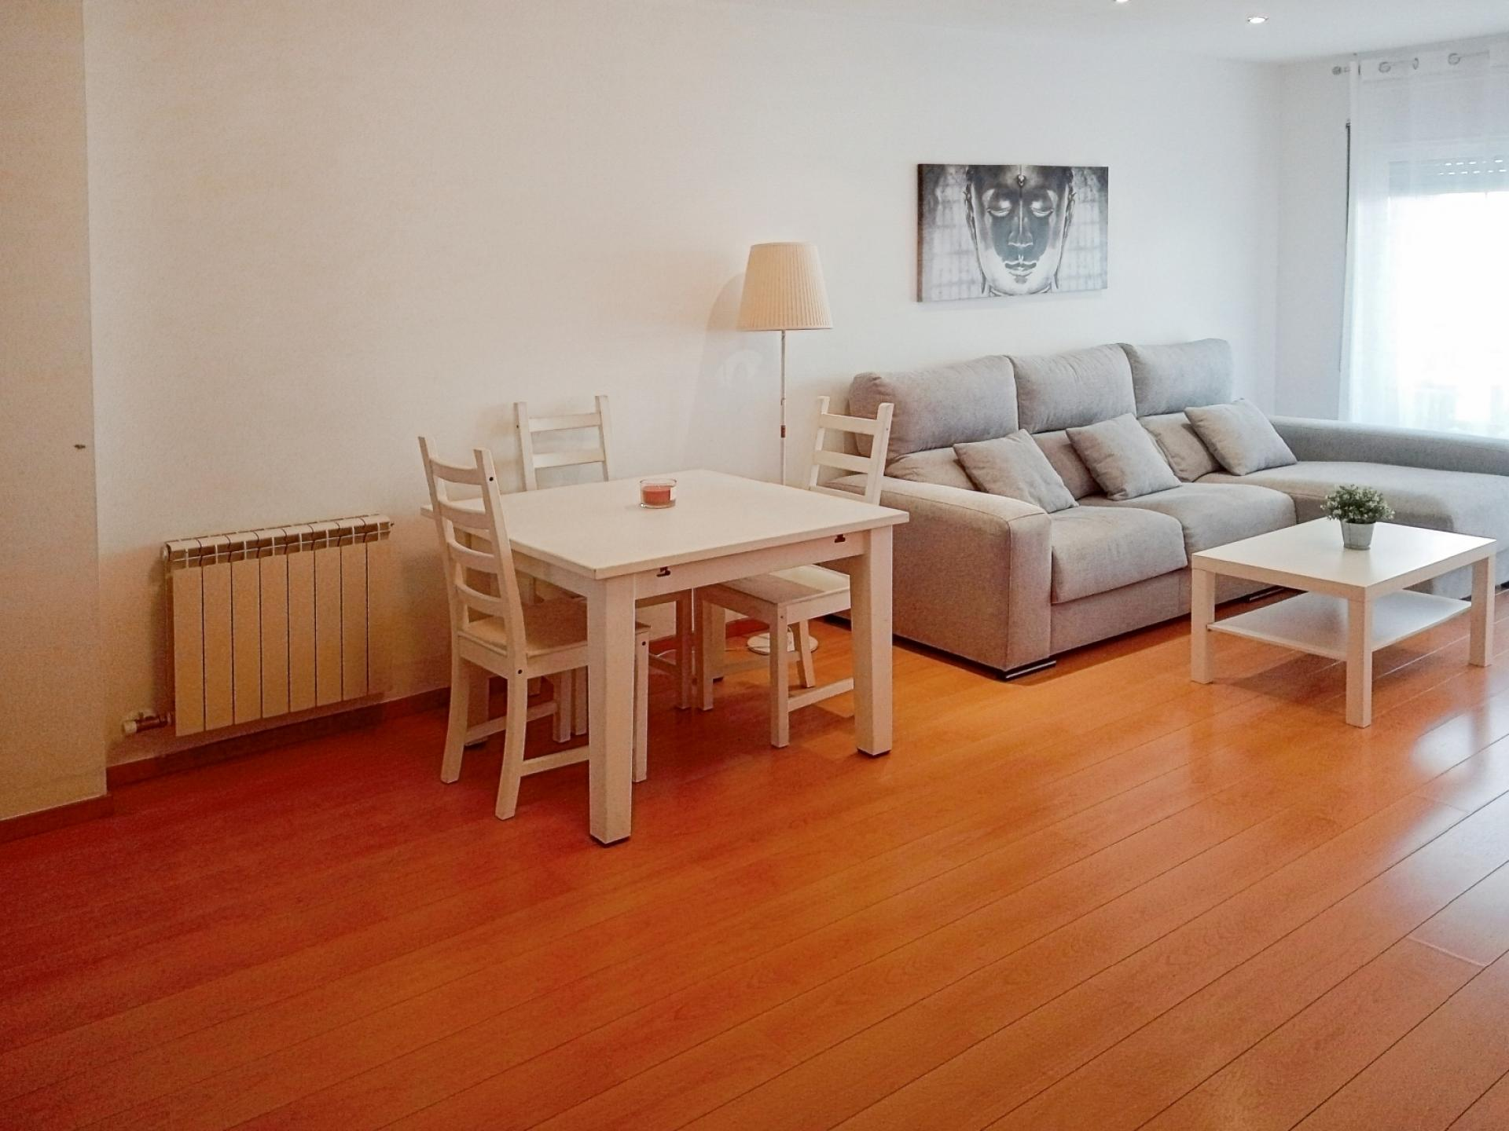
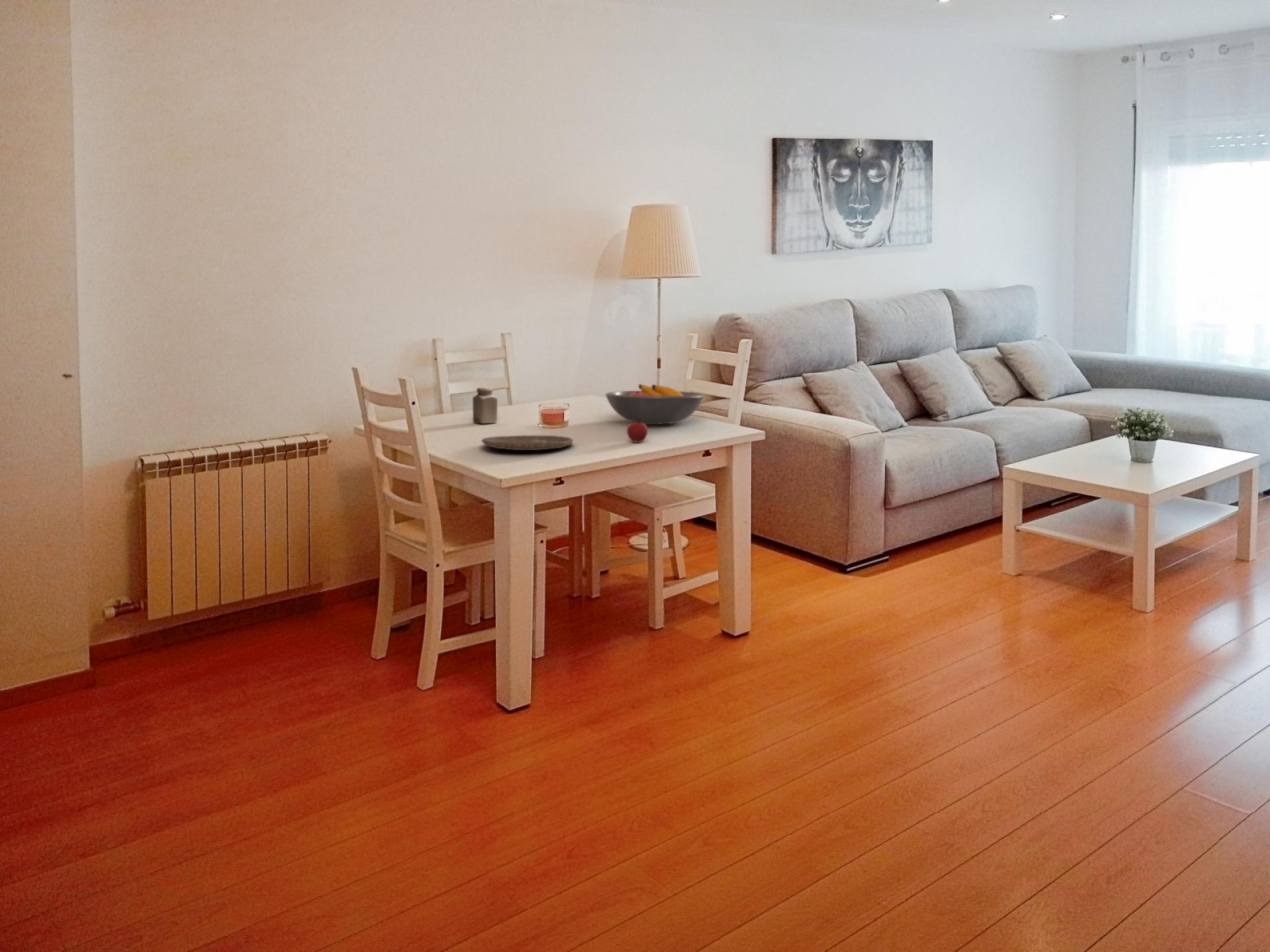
+ fruit bowl (654, 404)
+ apple (637, 429)
+ plate (527, 442)
+ salt shaker (485, 405)
